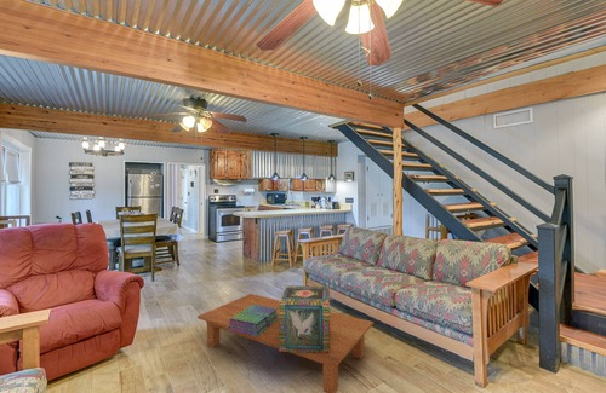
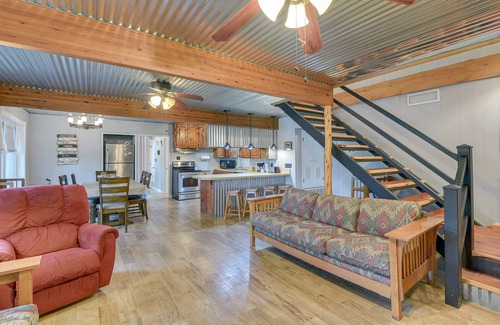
- decorative box (305, 316)
- coffee table (278, 334)
- stack of books (253, 318)
